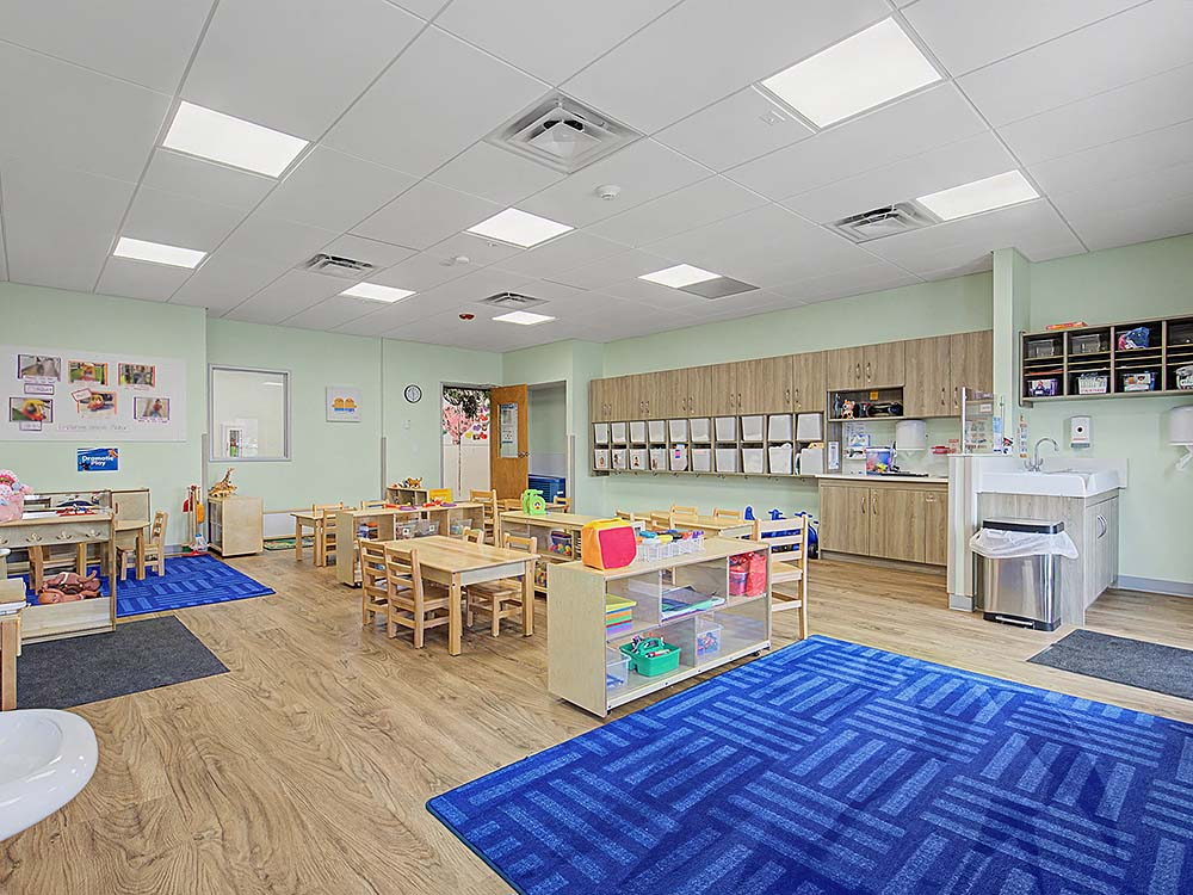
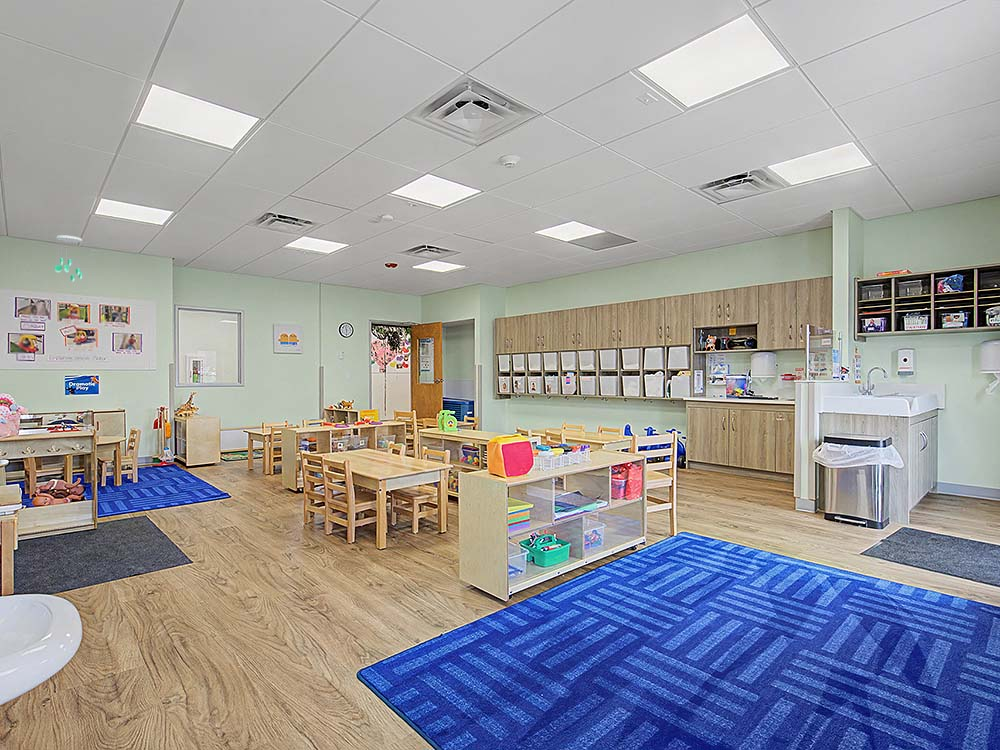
+ ceiling mobile (69, 259)
